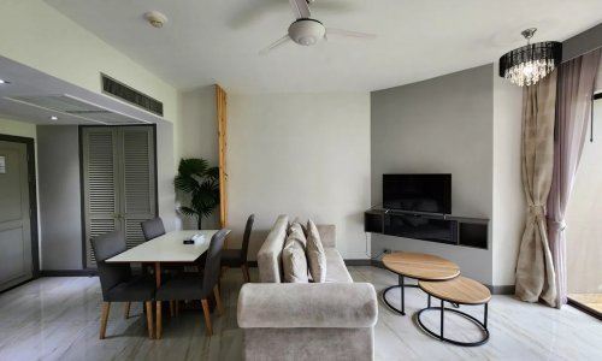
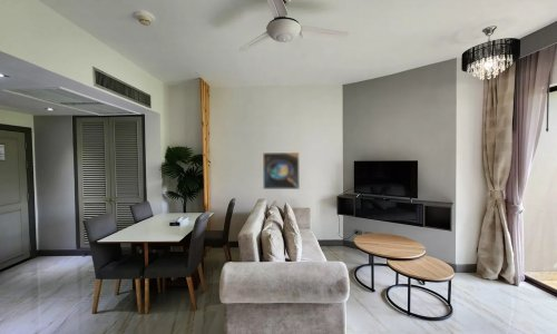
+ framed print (281, 170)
